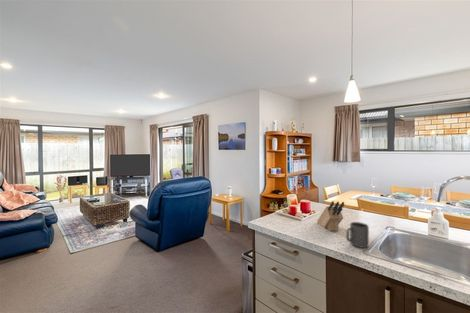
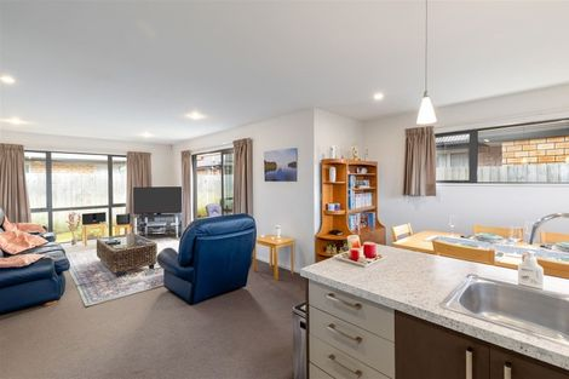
- mug (356, 234)
- knife block (330, 212)
